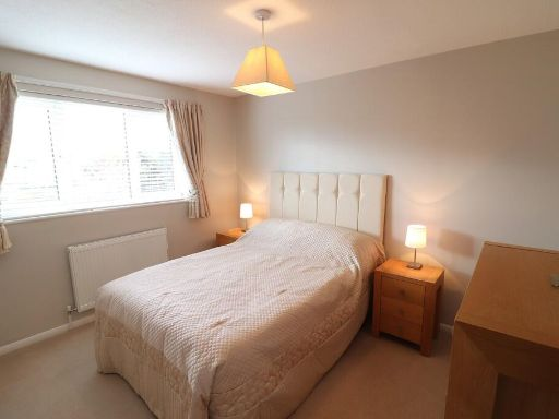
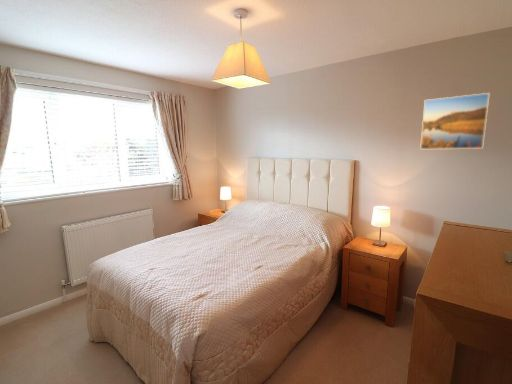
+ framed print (452, 123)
